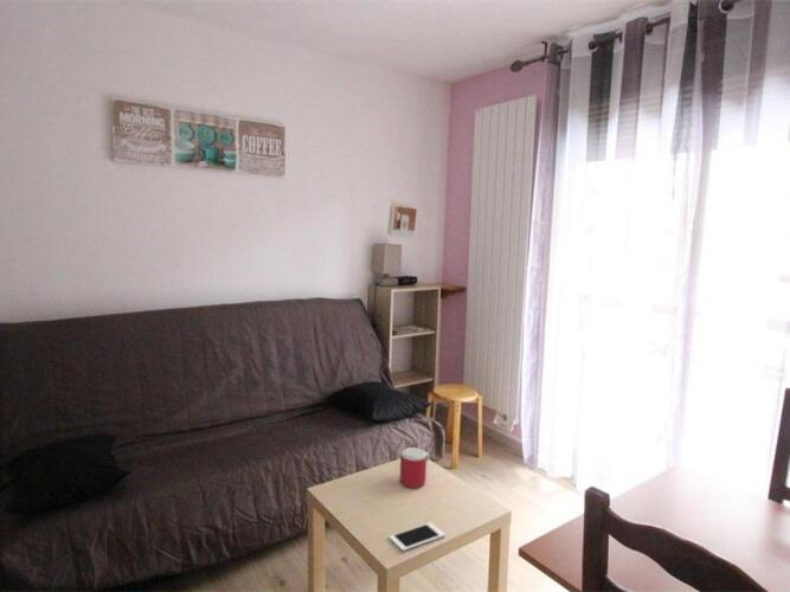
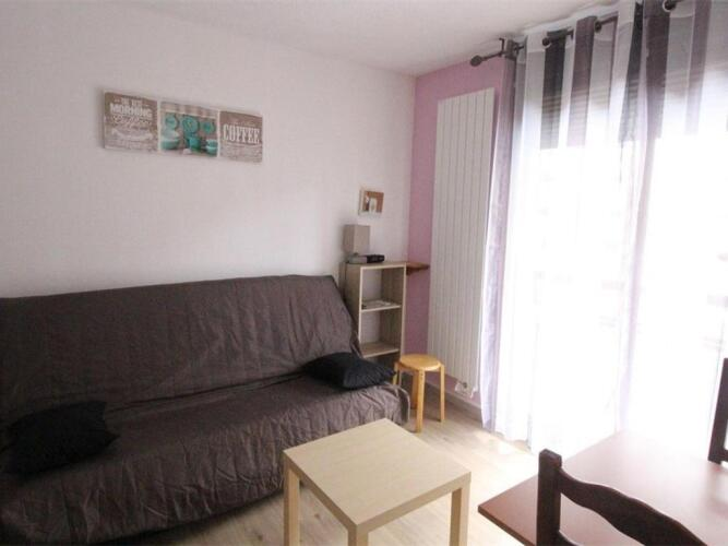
- mug (412, 464)
- cell phone (417, 535)
